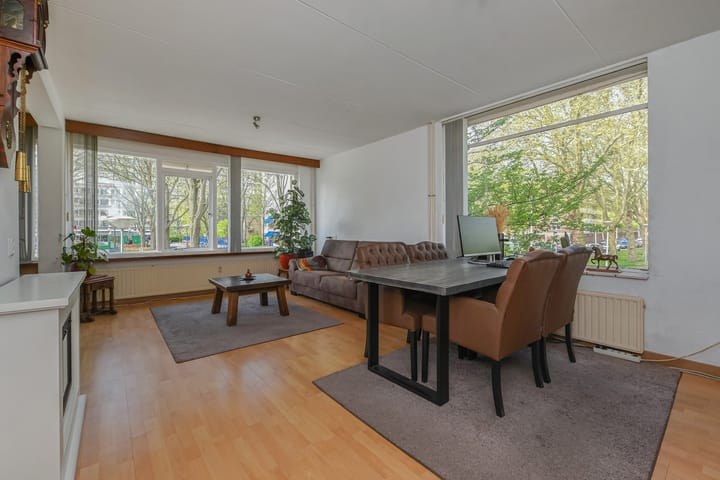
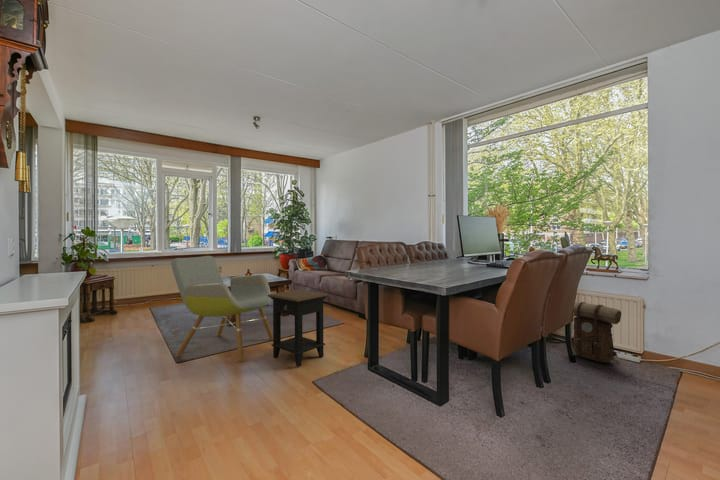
+ backpack (595, 330)
+ armchair (224, 302)
+ side table (298, 325)
